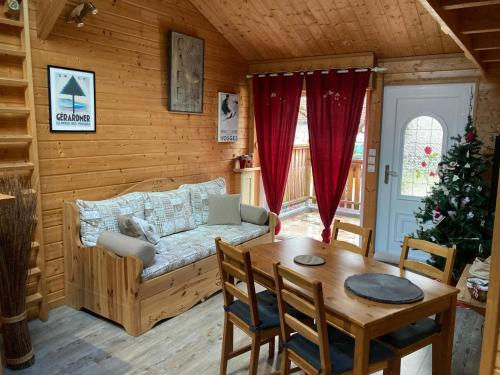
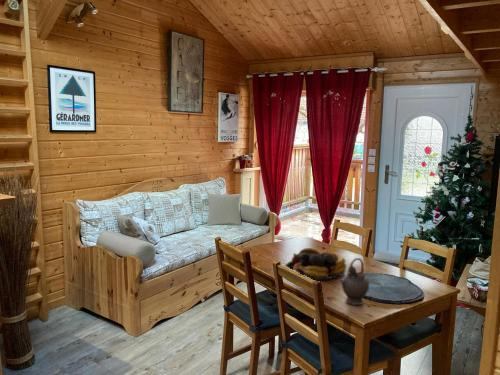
+ fruit bowl (313, 259)
+ teapot (352, 280)
